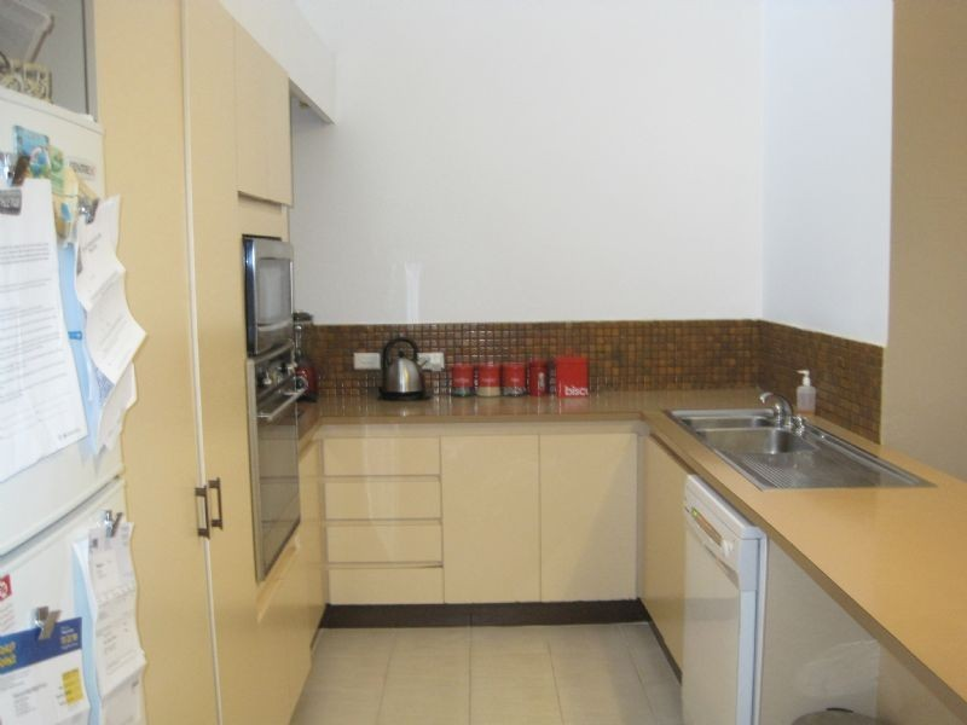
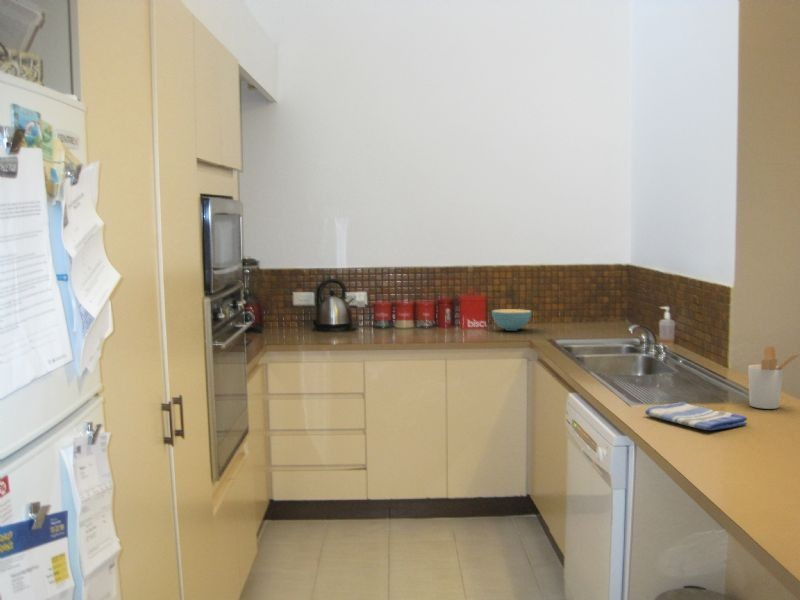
+ utensil holder (774, 377)
+ cereal bowl (511, 320)
+ dish towel (694, 415)
